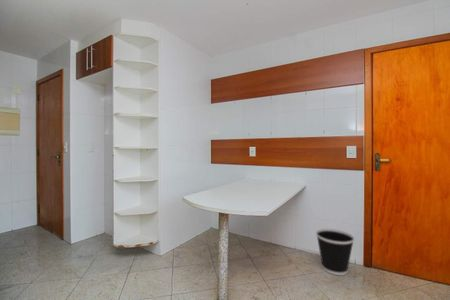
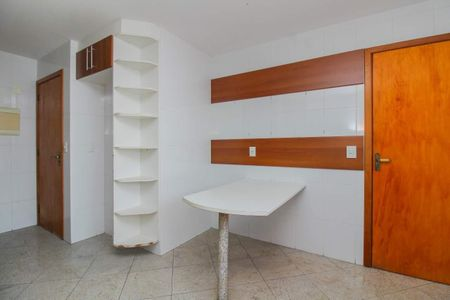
- wastebasket (334, 251)
